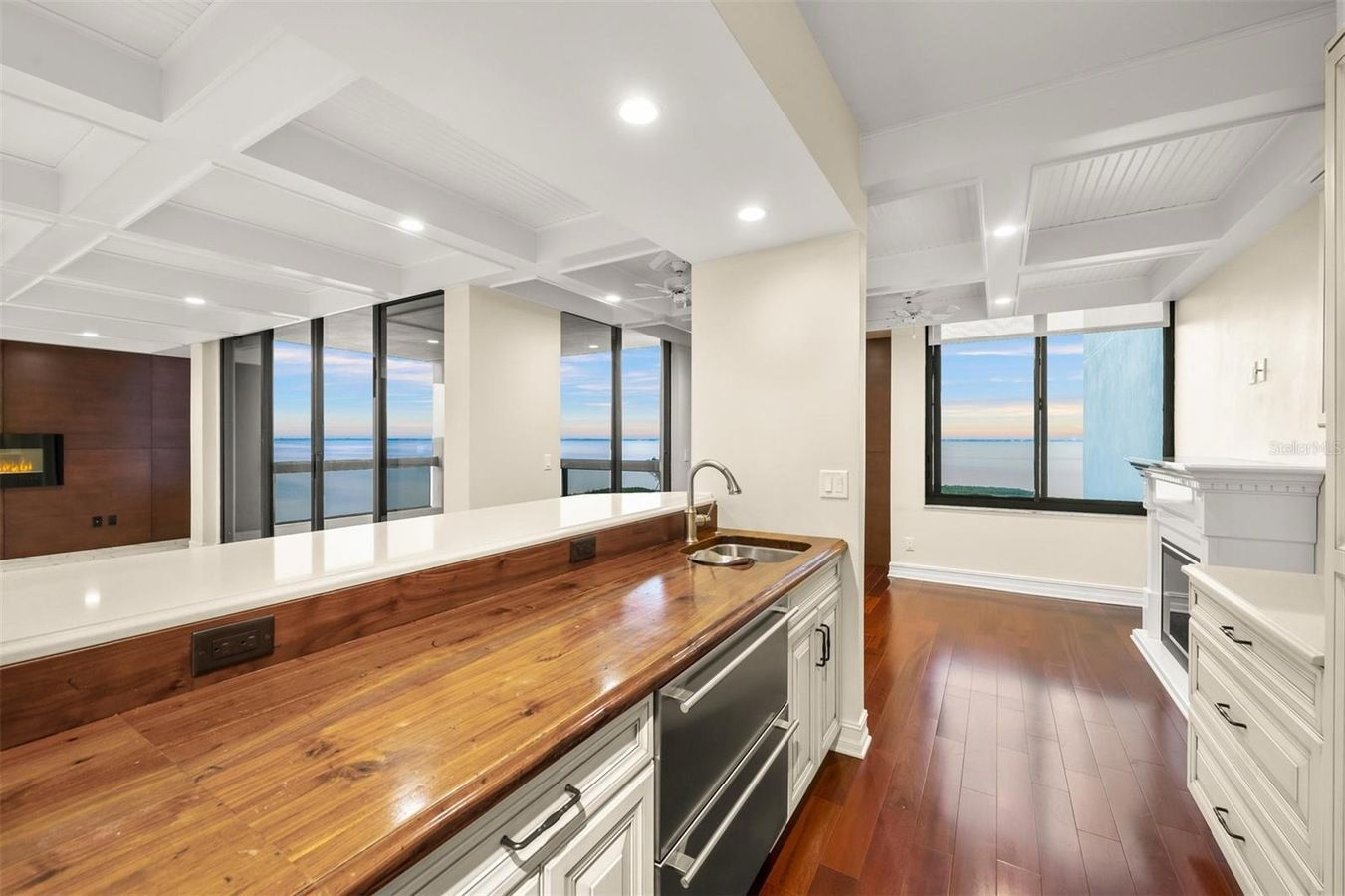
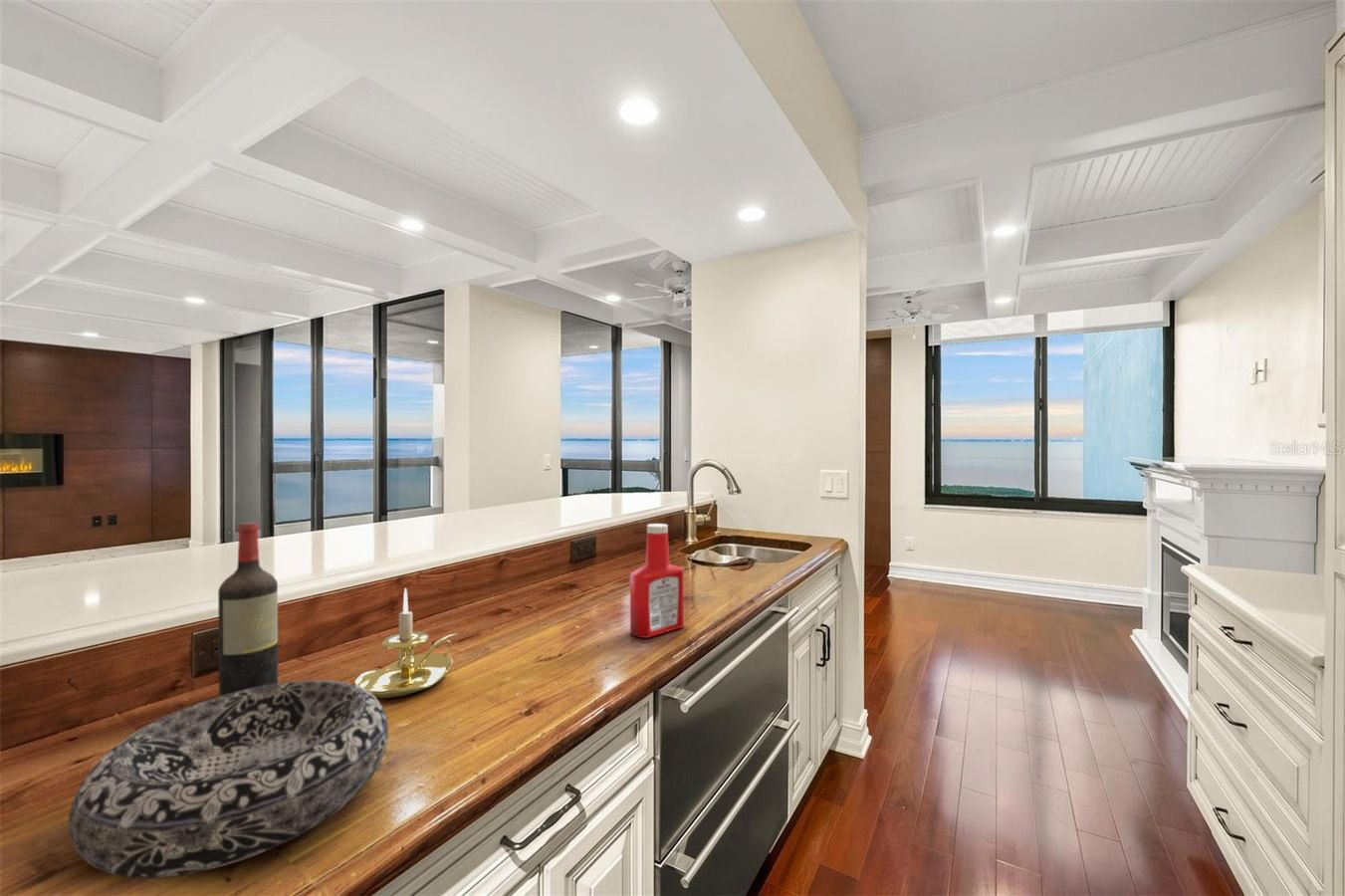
+ candle holder (412, 632)
+ decorative bowl (251, 762)
+ wine bottle (248, 608)
+ soap bottle (657, 576)
